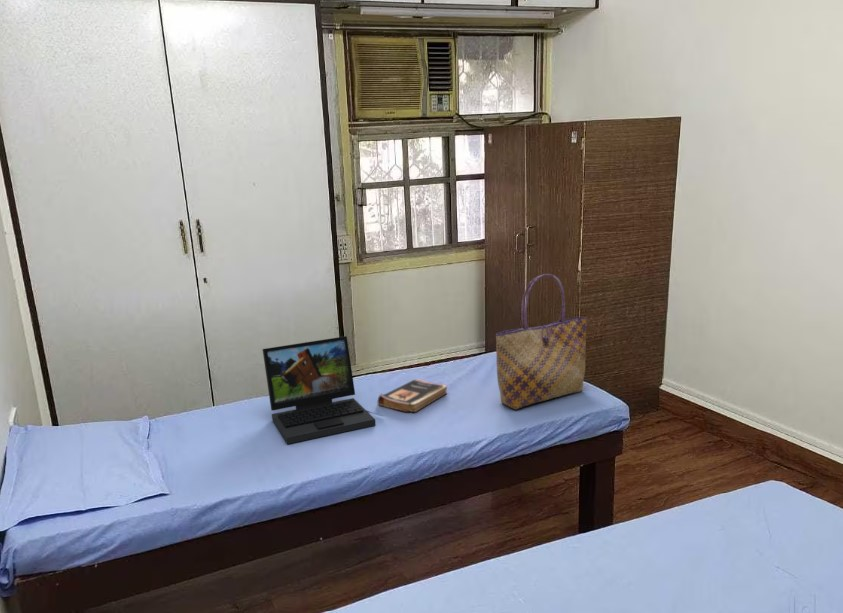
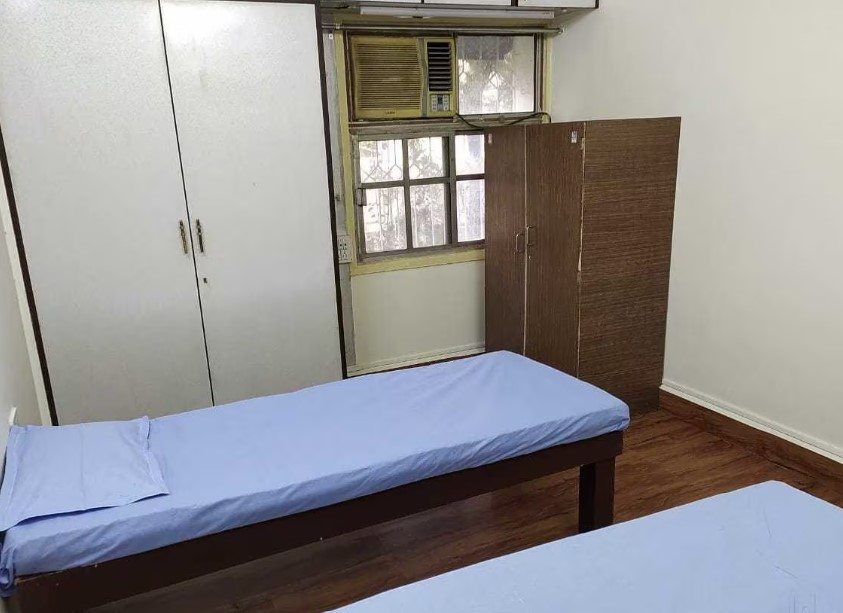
- laptop (317, 385)
- tote bag (542, 336)
- book (414, 393)
